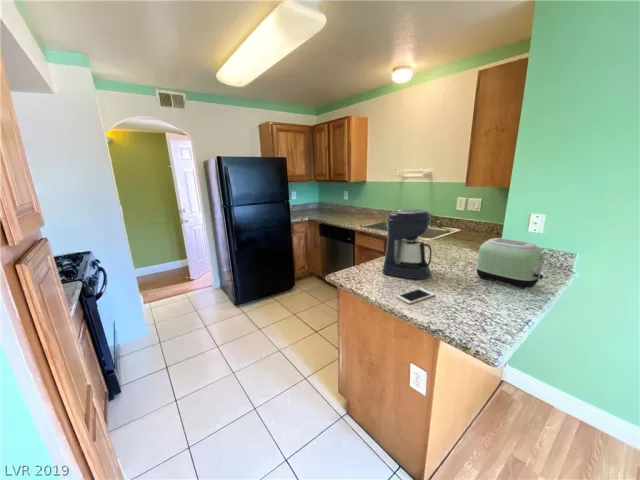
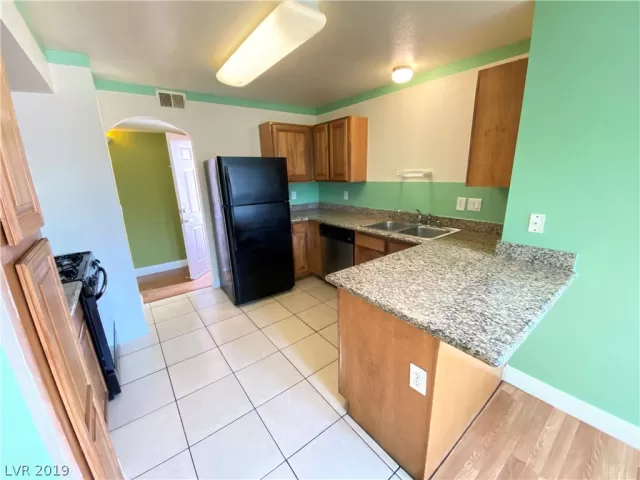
- coffee maker (407, 241)
- cell phone (415, 295)
- toaster (510, 261)
